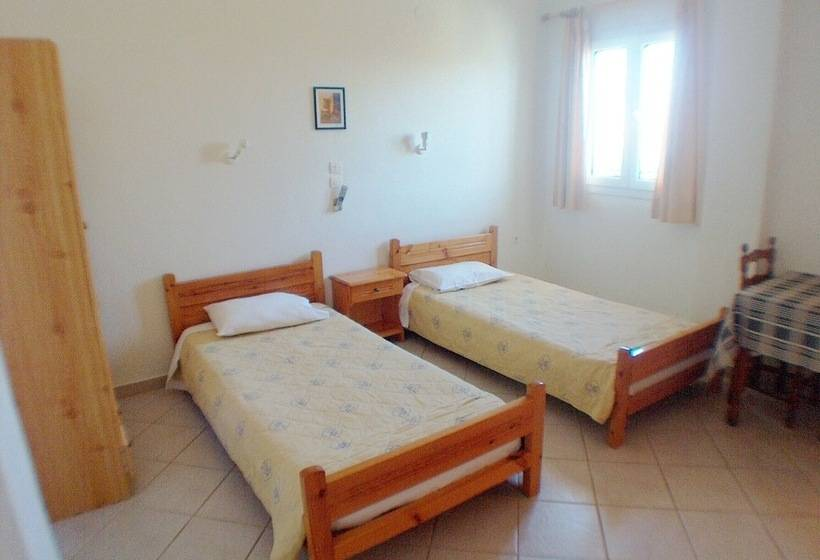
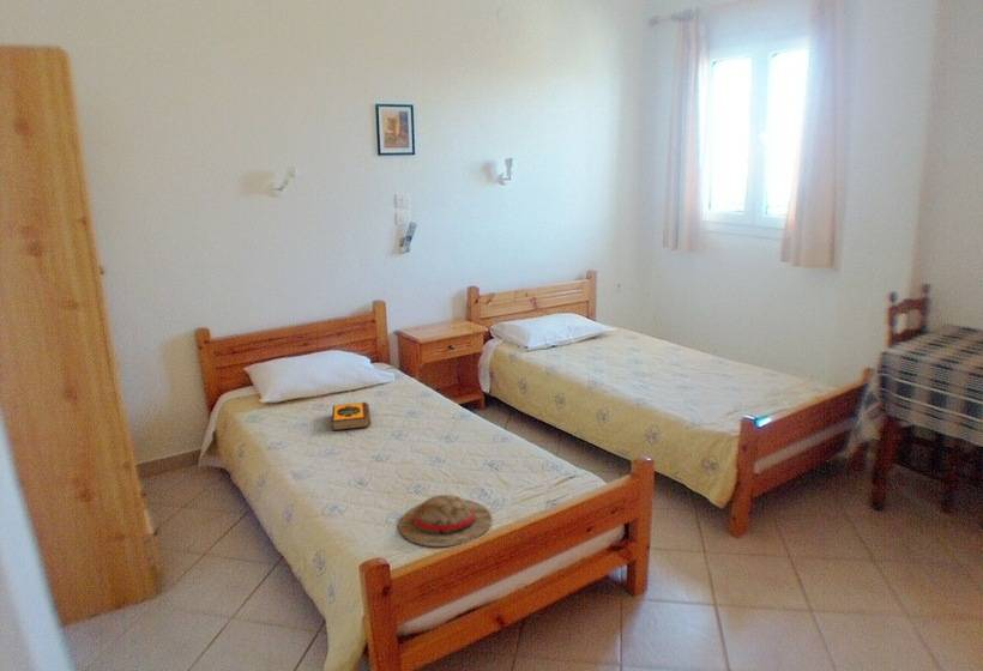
+ straw hat (445, 509)
+ hardback book (351, 415)
